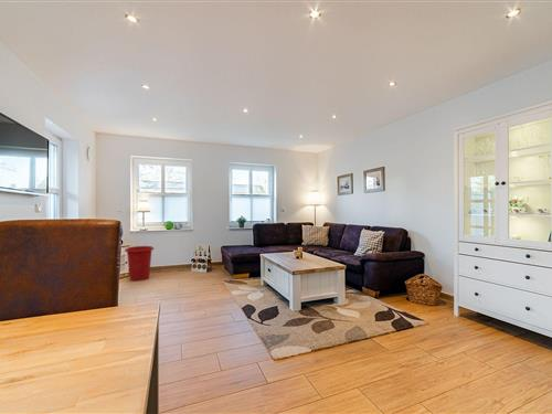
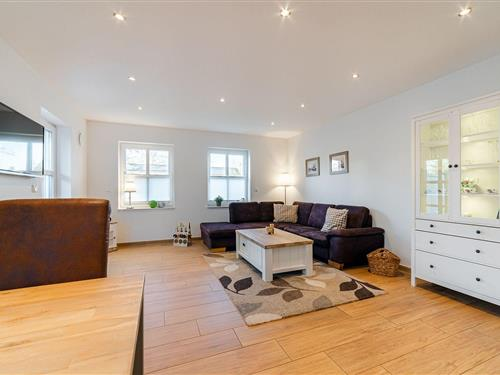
- waste bin (139, 263)
